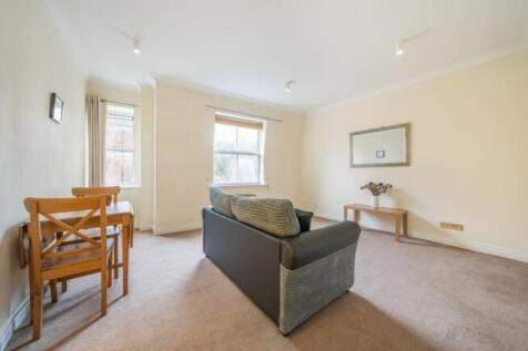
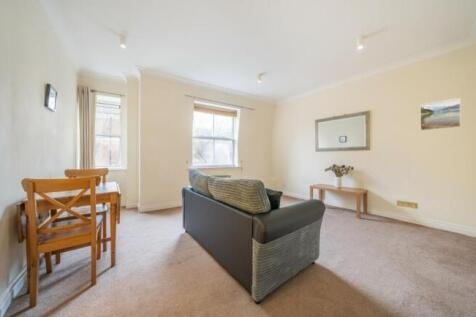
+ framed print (439, 115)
